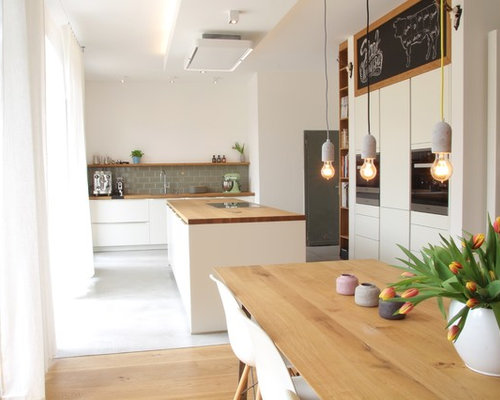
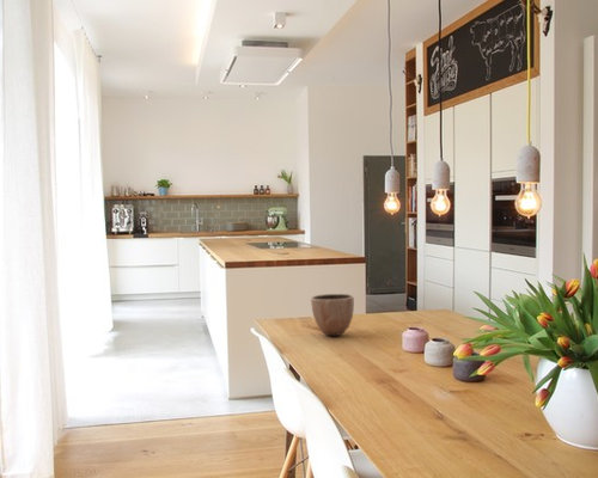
+ decorative bowl (332, 314)
